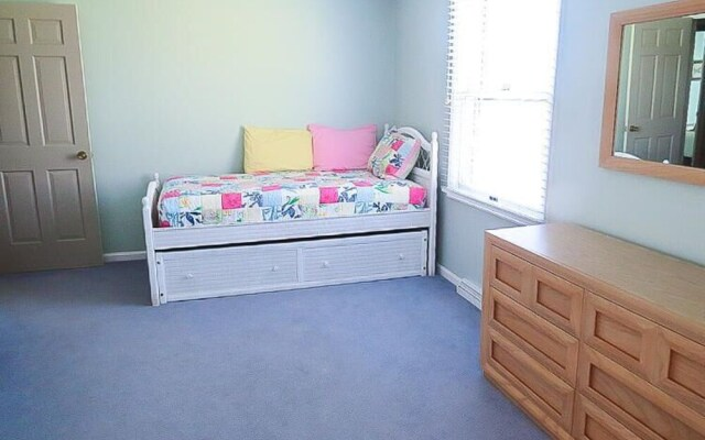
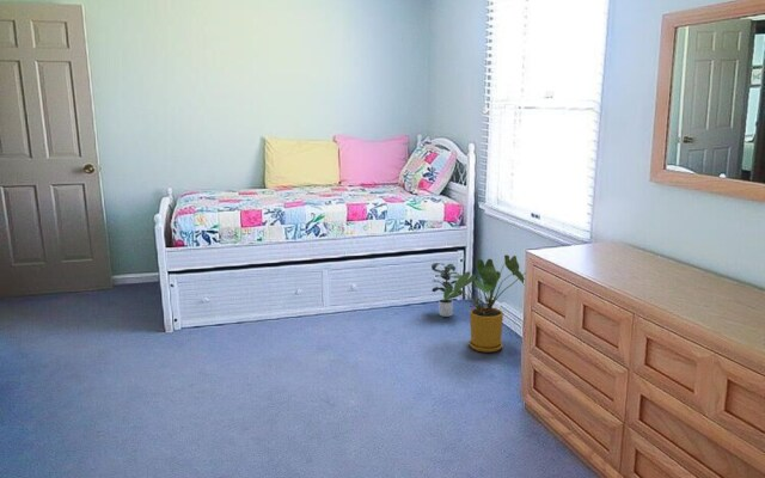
+ potted plant (449, 288)
+ house plant (488, 301)
